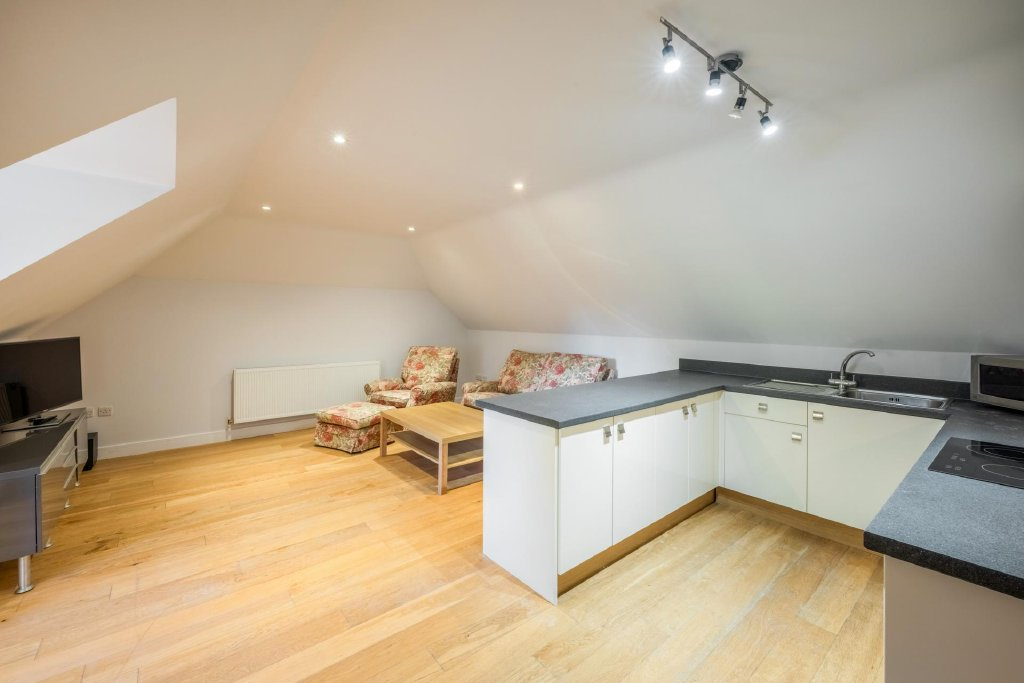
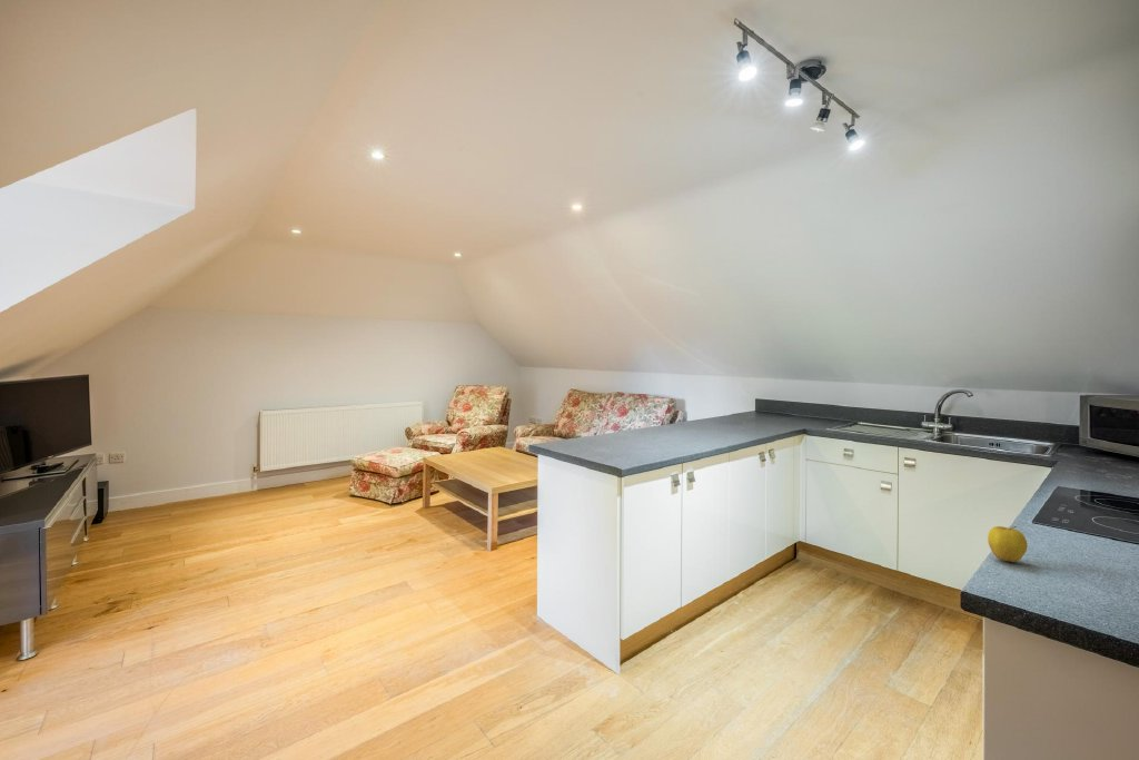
+ apple (1007, 542)
